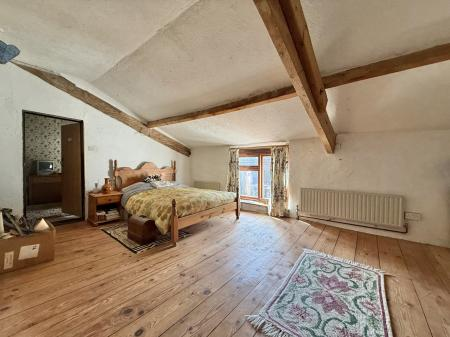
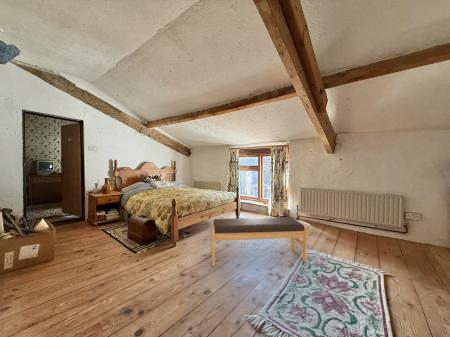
+ bench (256, 238)
